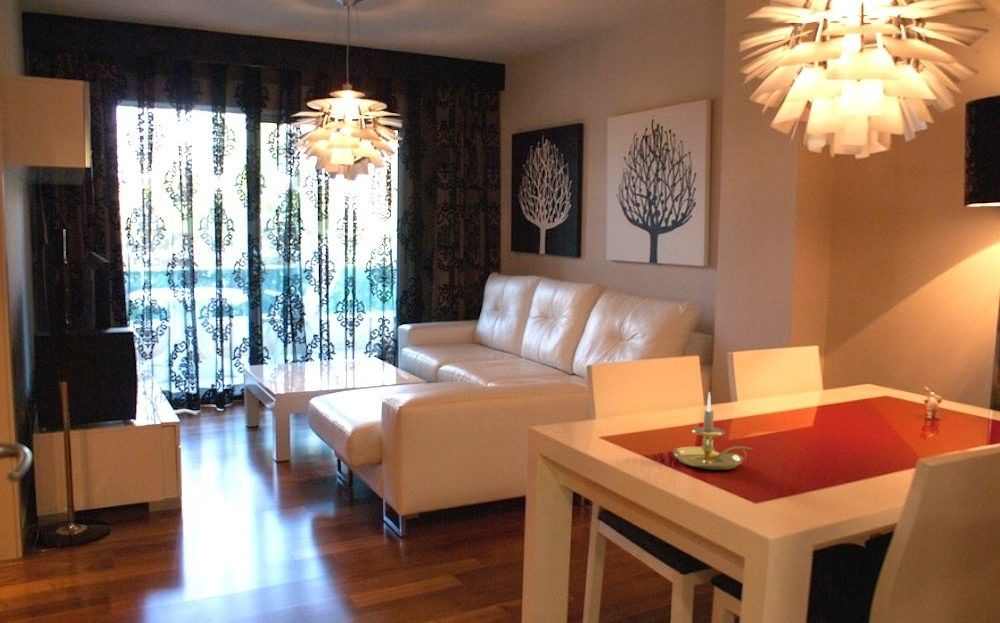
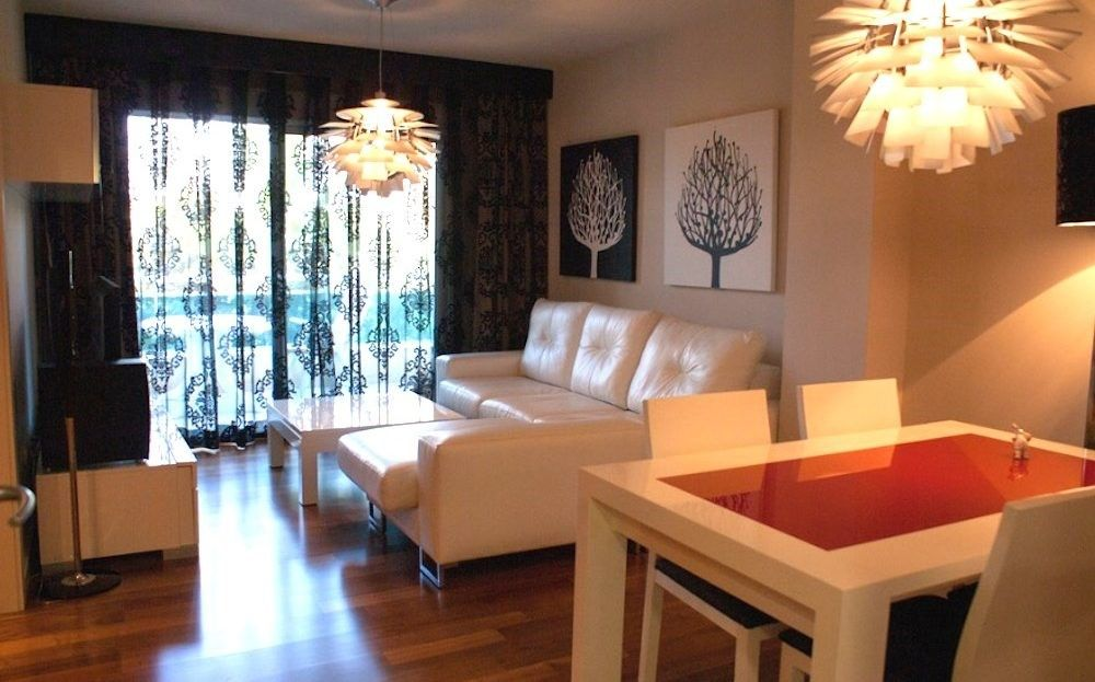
- candle holder (713, 428)
